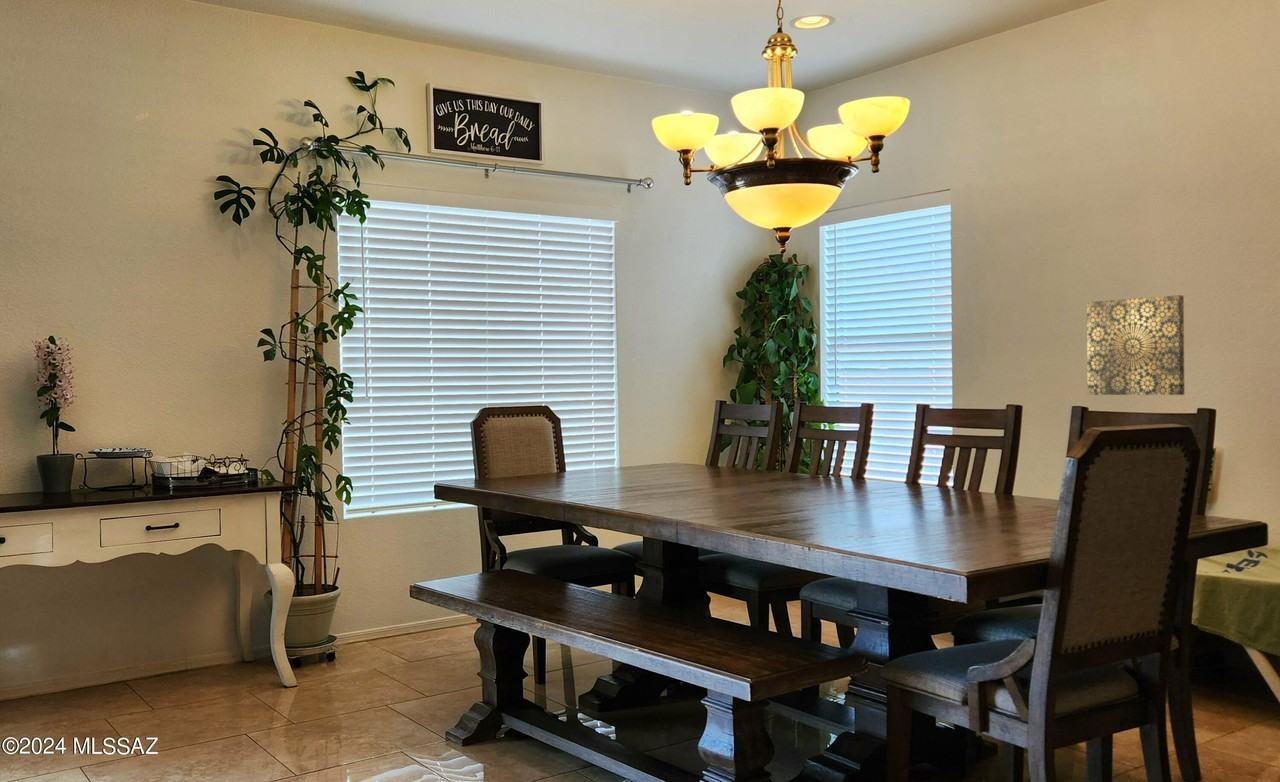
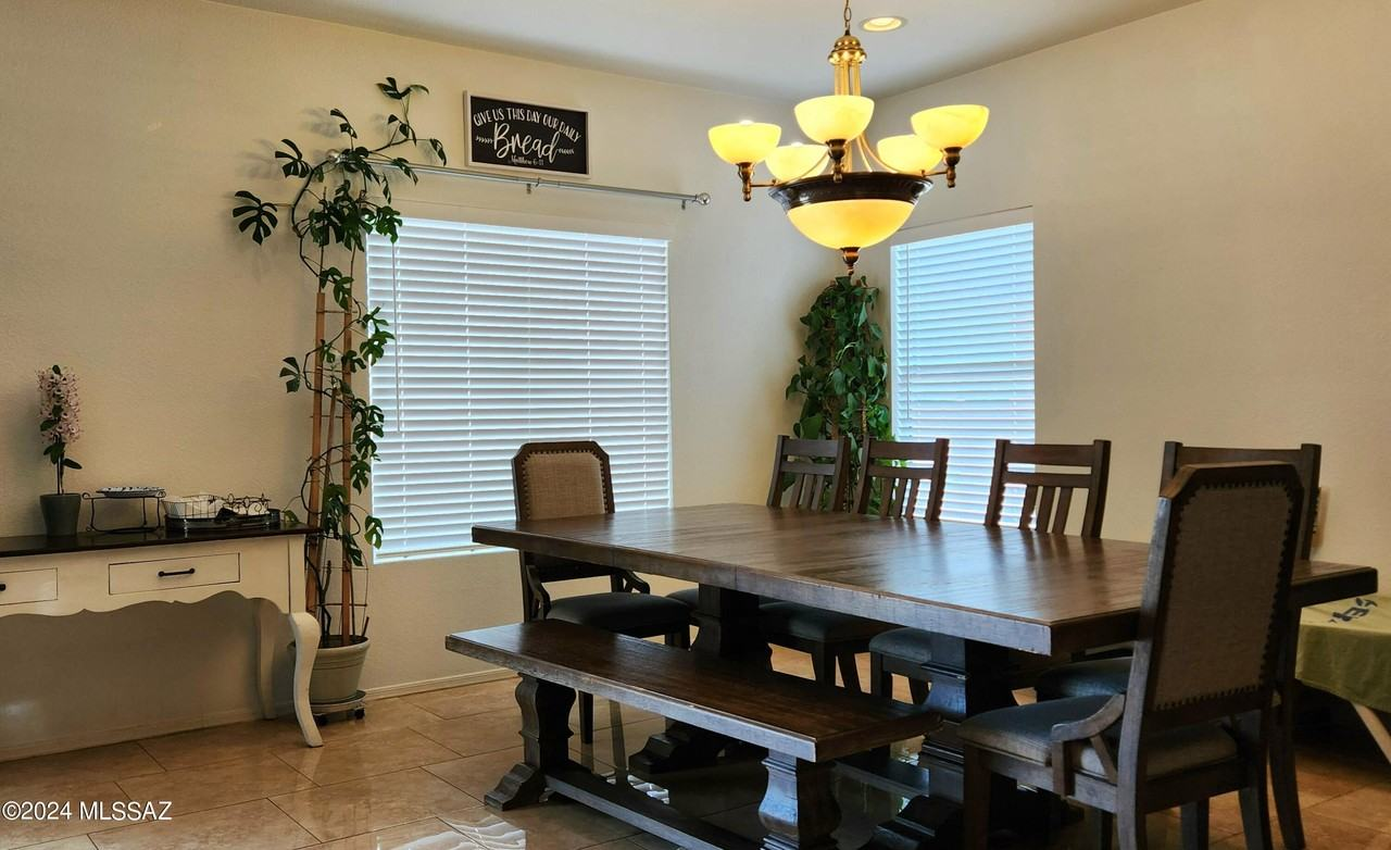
- wall art (1134, 346)
